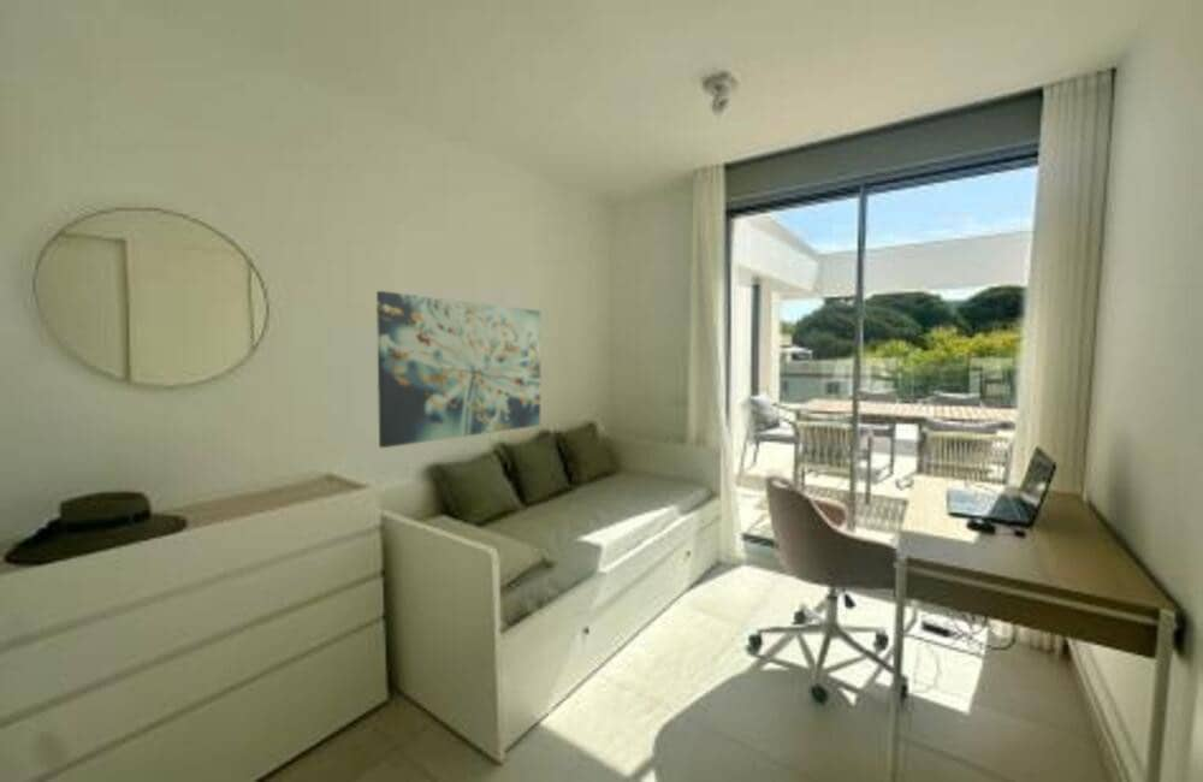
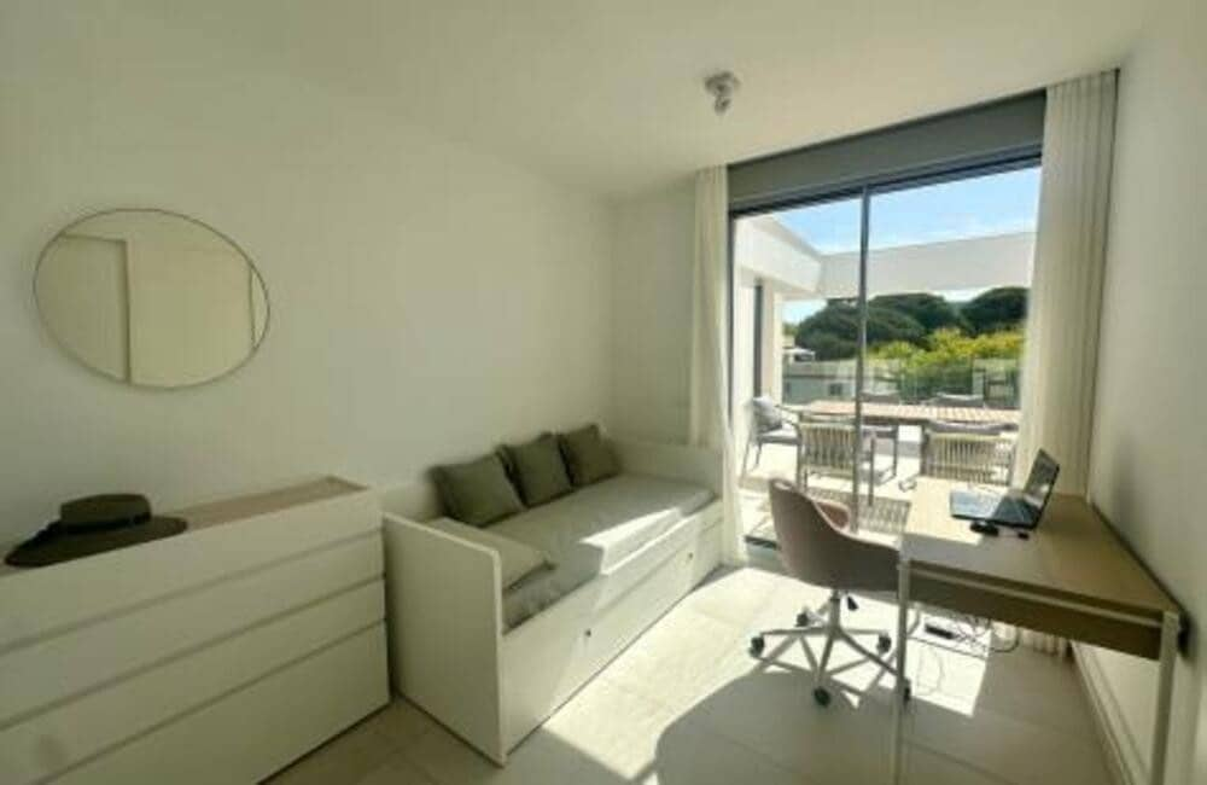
- wall art (472, 368)
